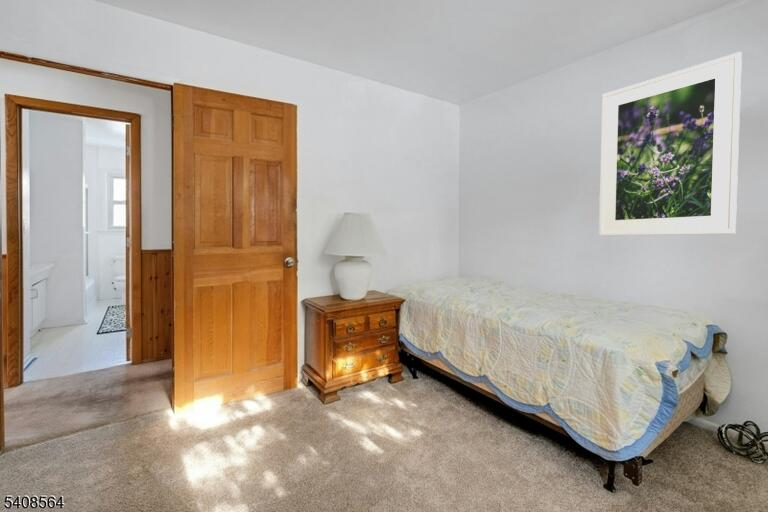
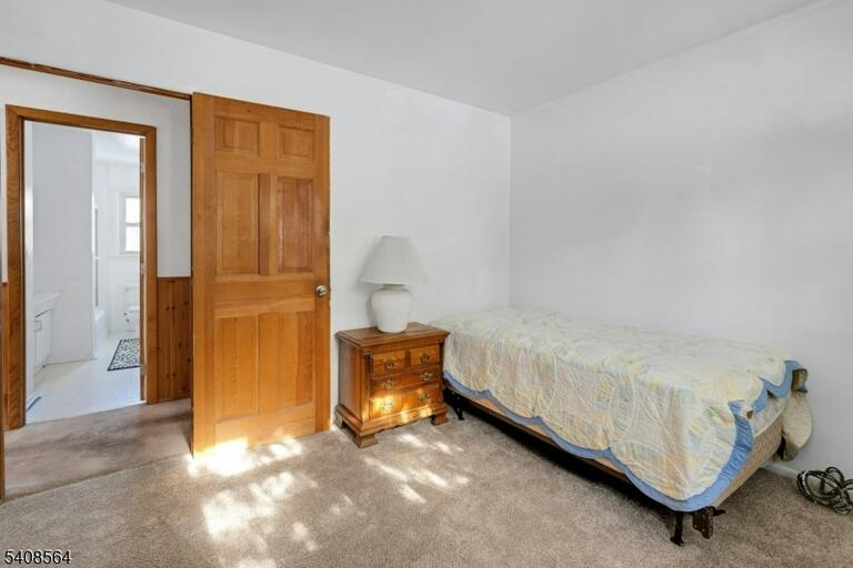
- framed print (661, 155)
